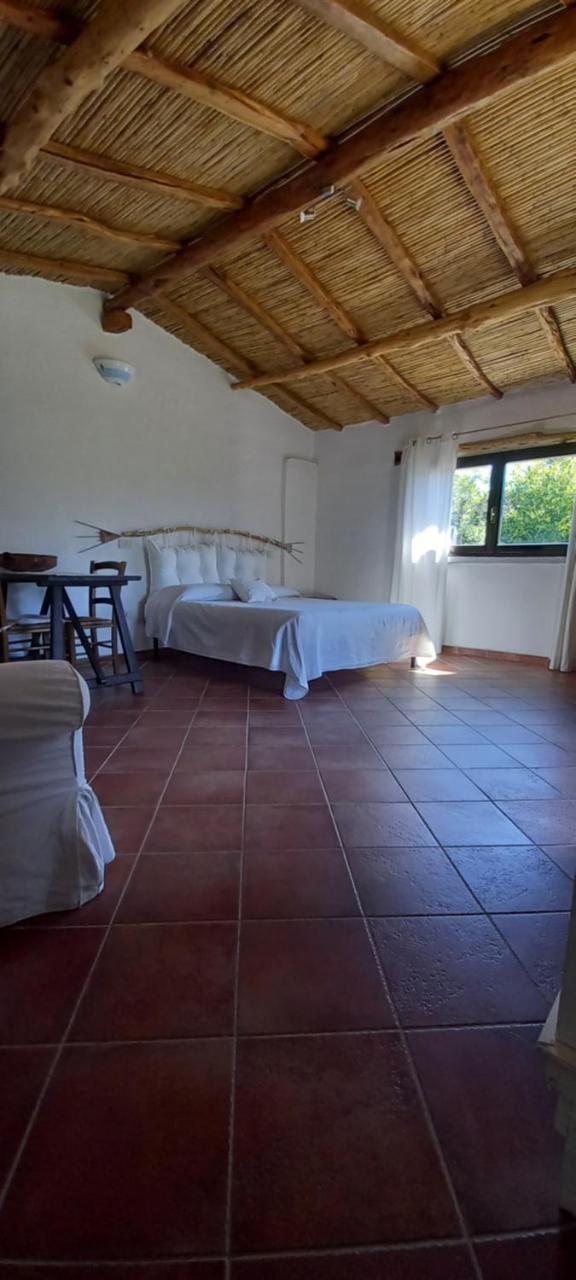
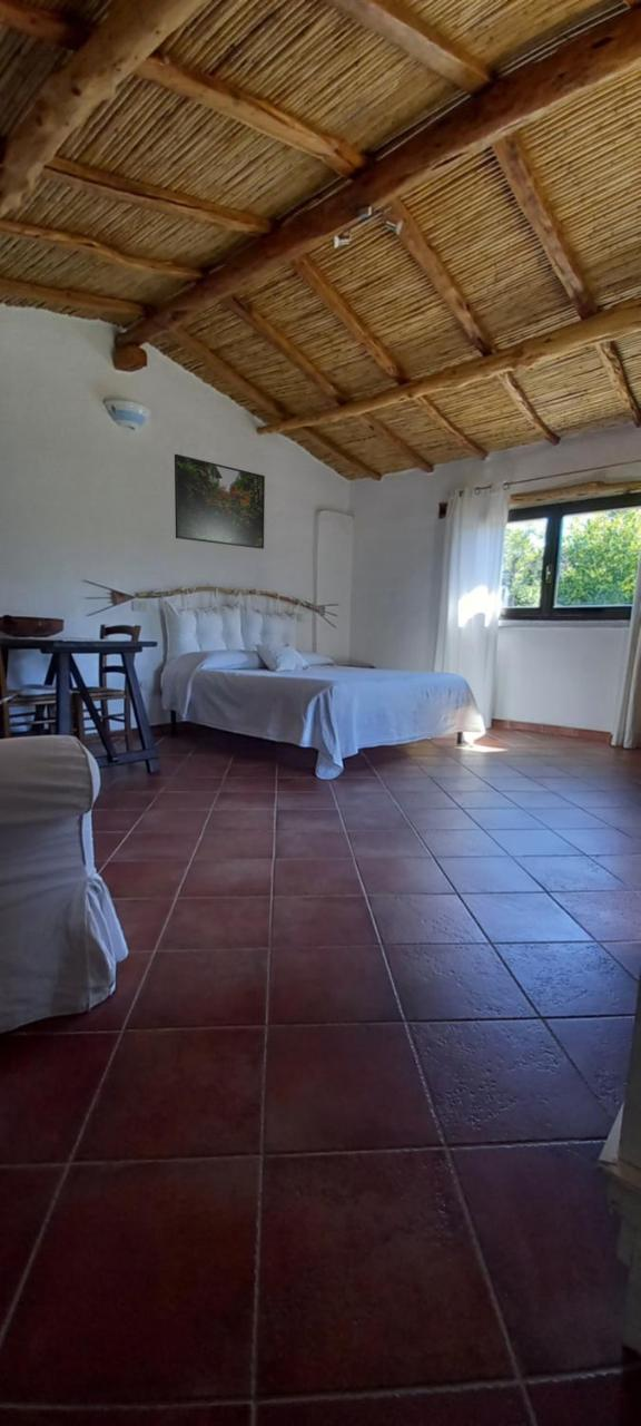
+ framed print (223, 505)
